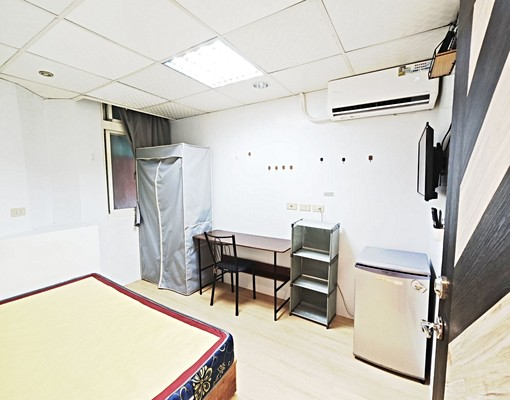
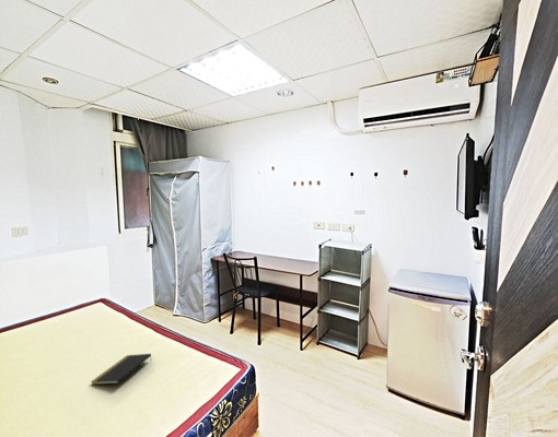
+ notepad (123, 367)
